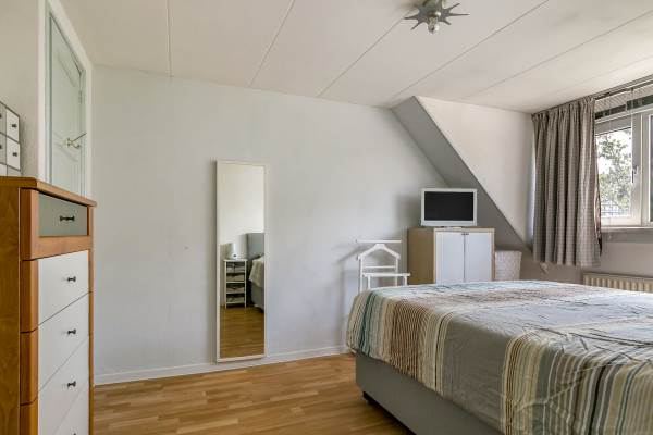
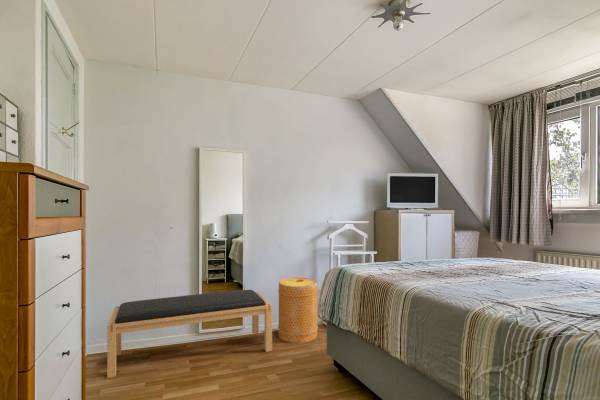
+ basket (297, 308)
+ bench (192, 323)
